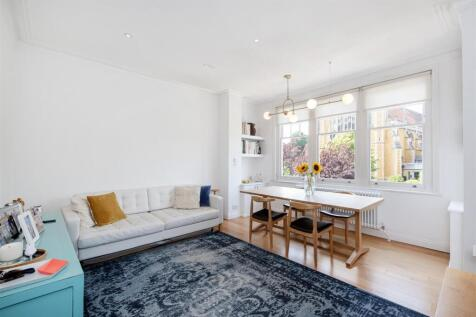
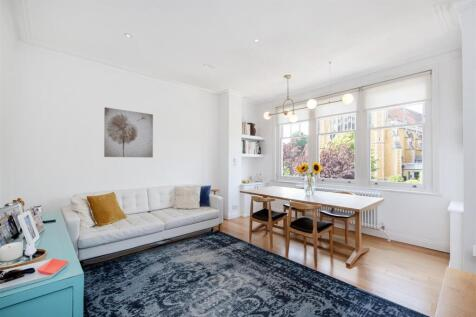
+ wall art (130, 134)
